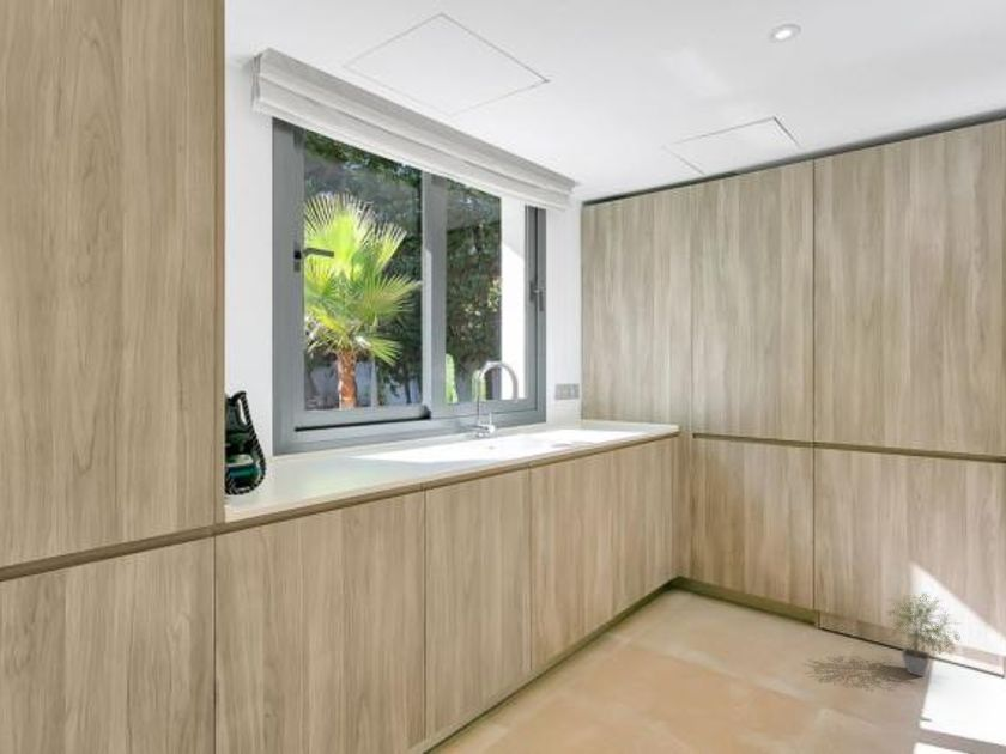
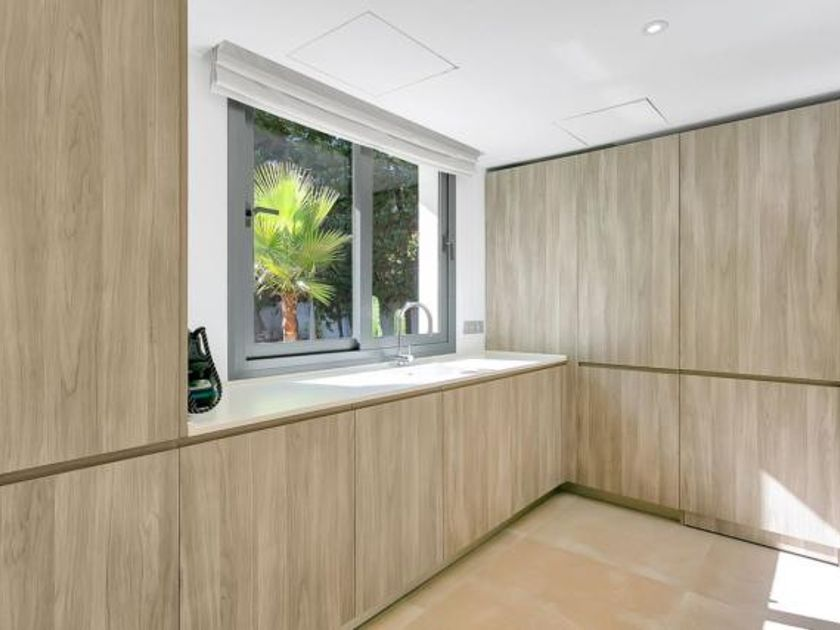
- potted plant (921, 630)
